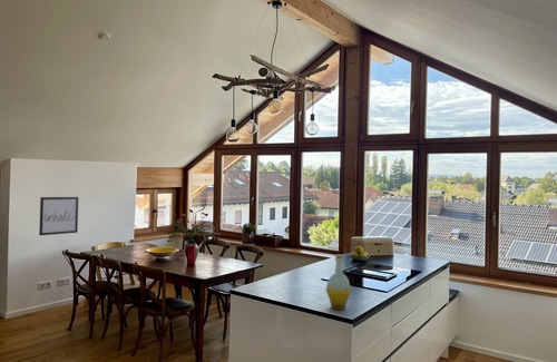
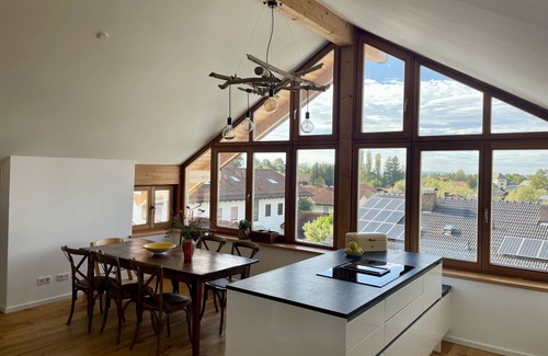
- bottle (339, 281)
- wall art (59, 215)
